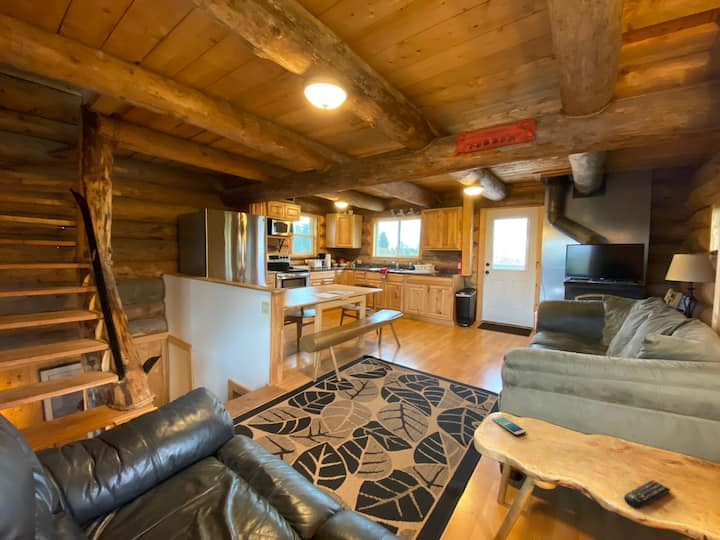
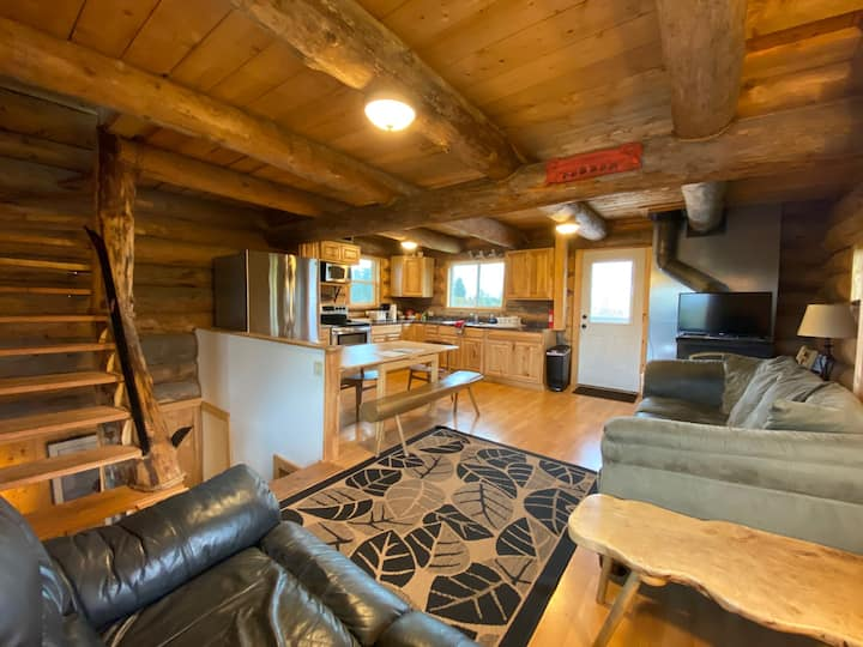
- remote control (647, 493)
- smartphone (508, 425)
